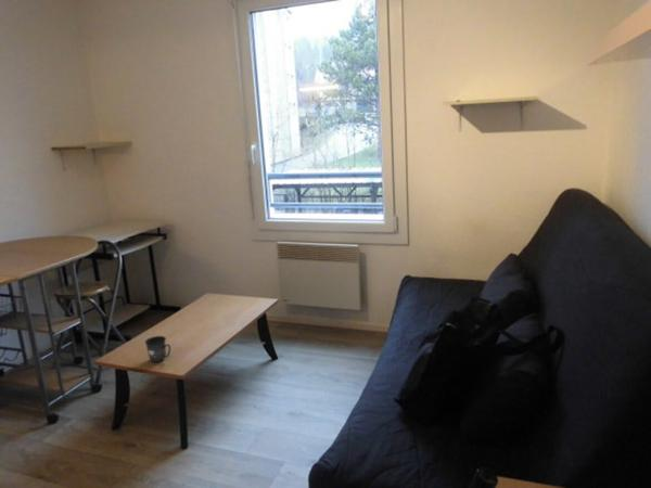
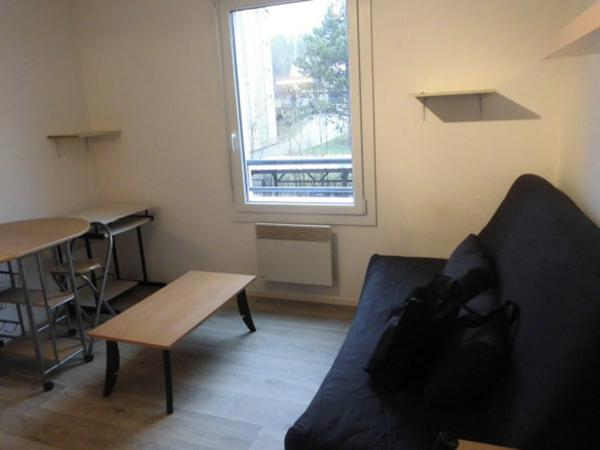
- mug (159, 349)
